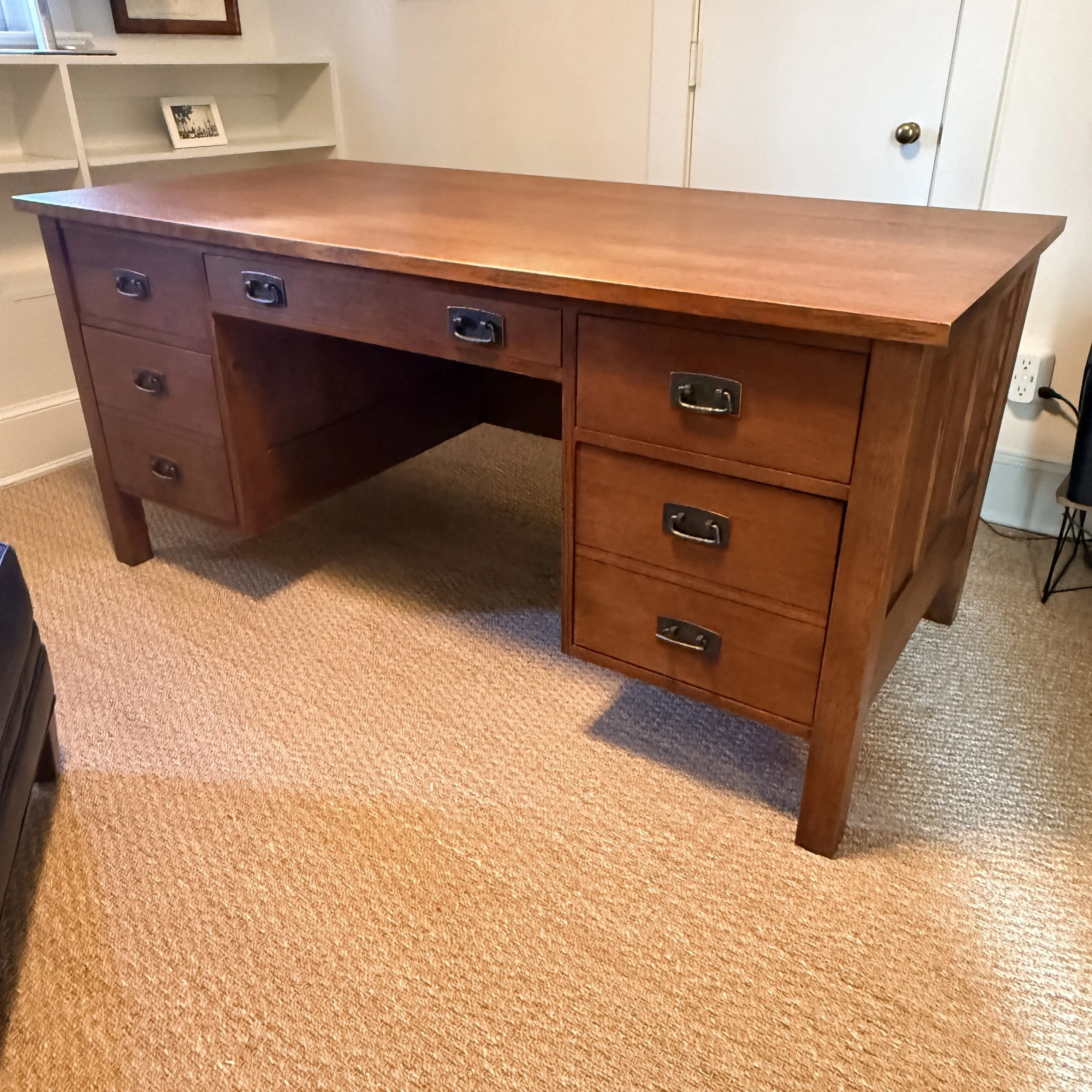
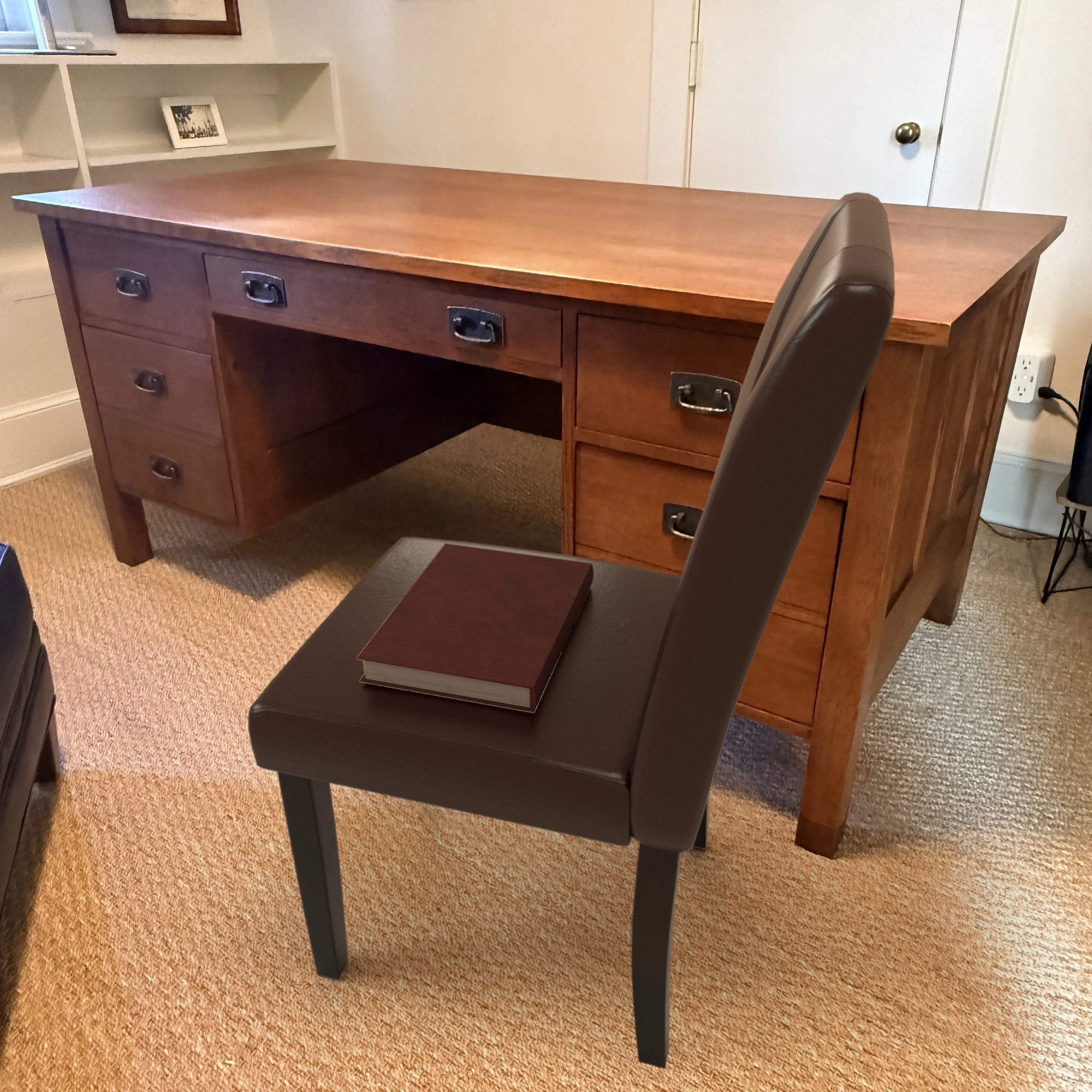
+ chair (570, 633)
+ notebook (485, 617)
